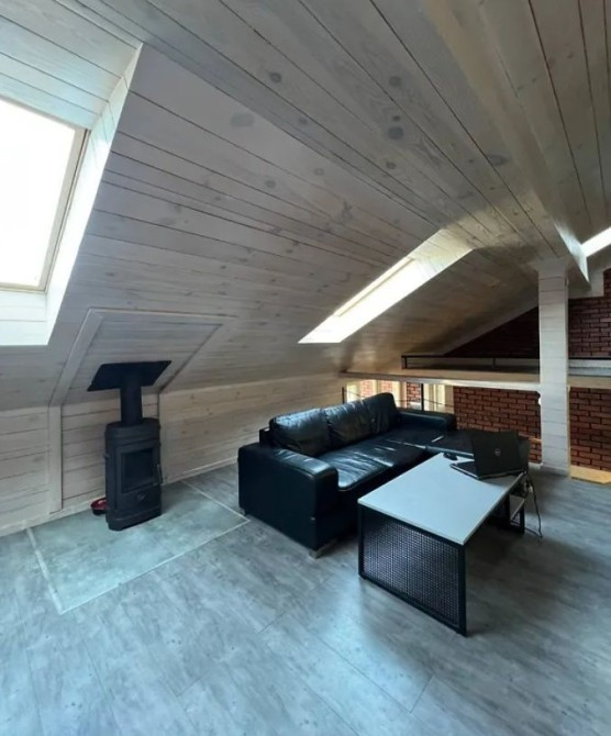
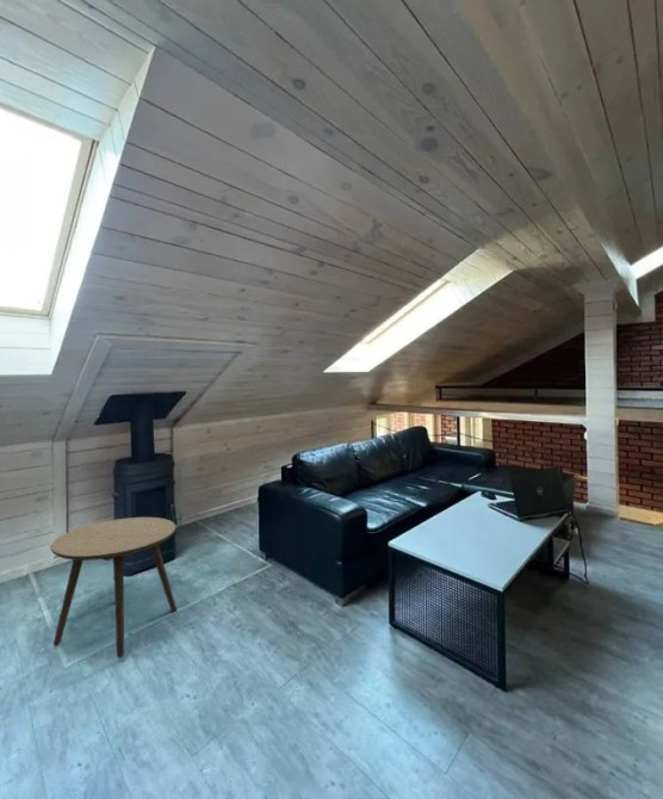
+ side table (118, 580)
